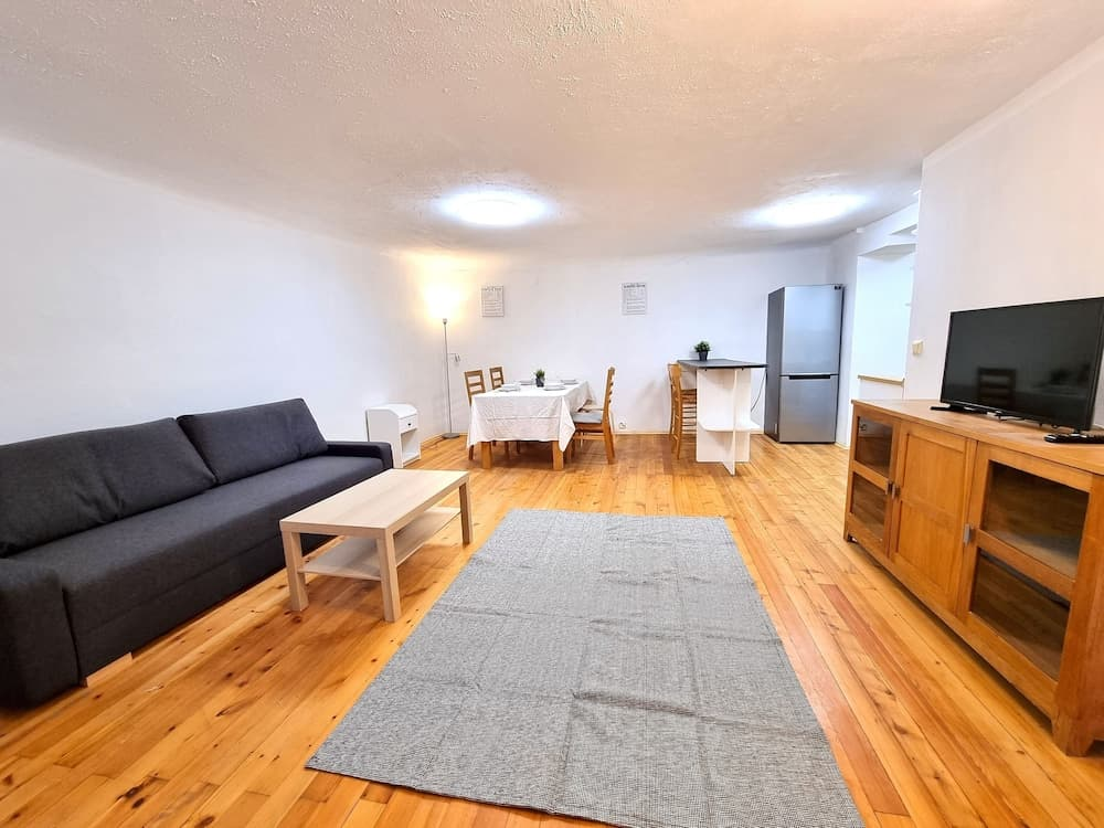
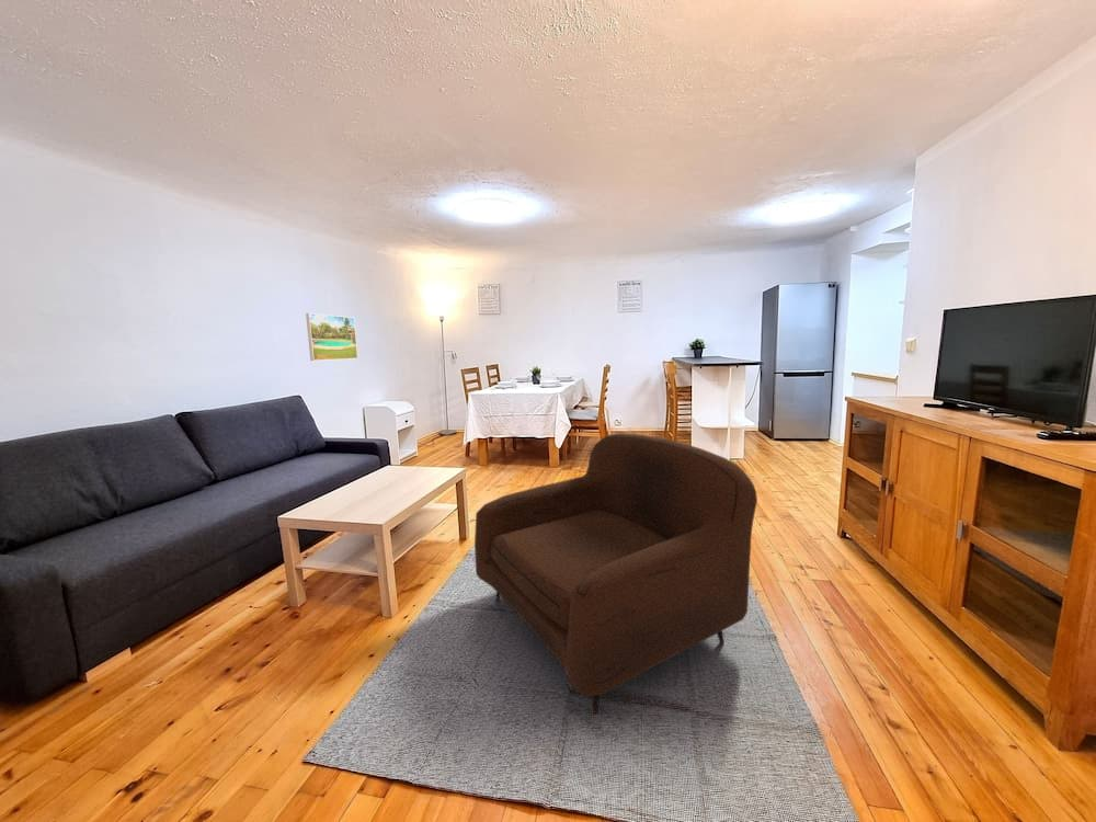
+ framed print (333, 338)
+ armchair (604, 536)
